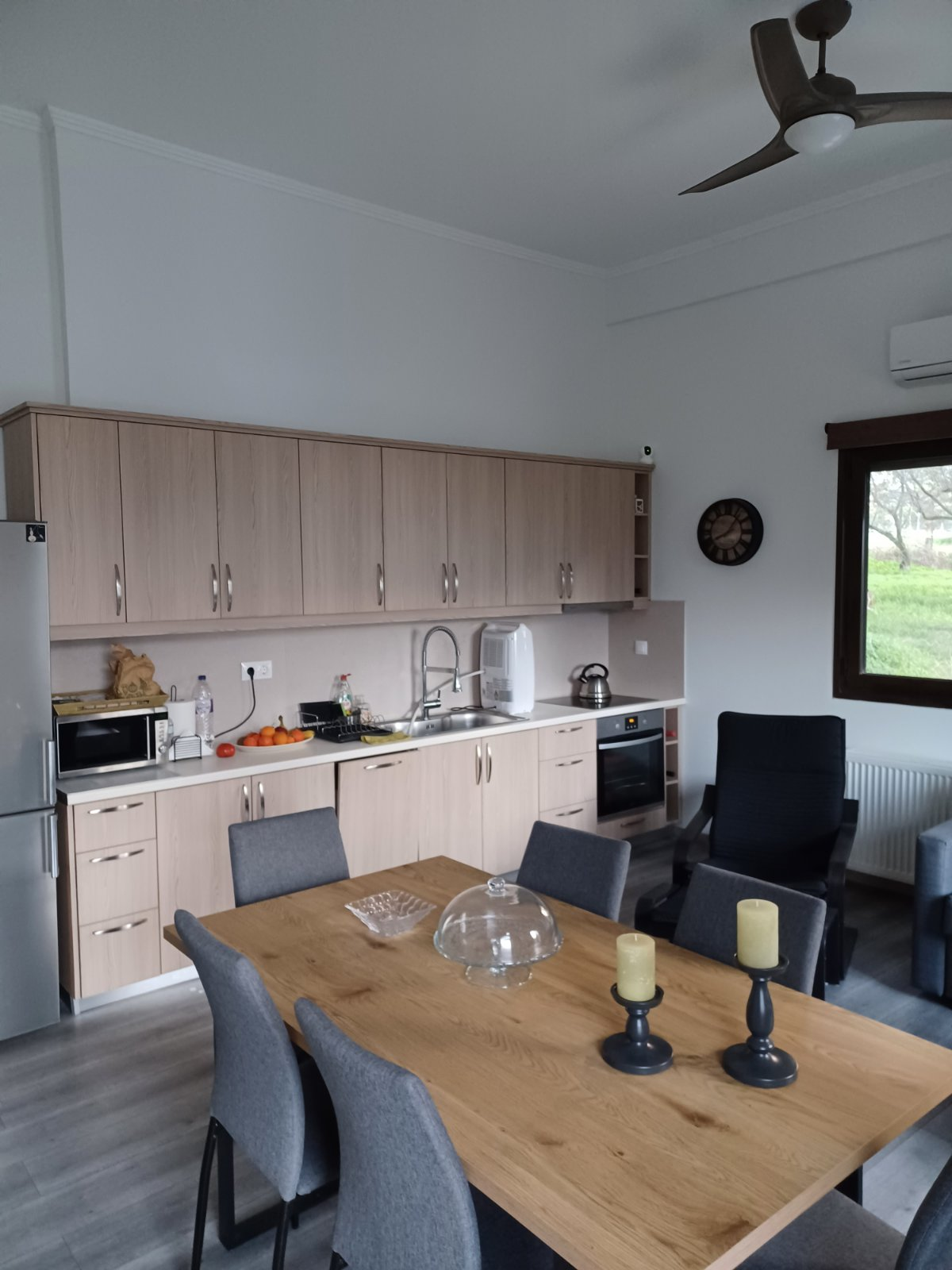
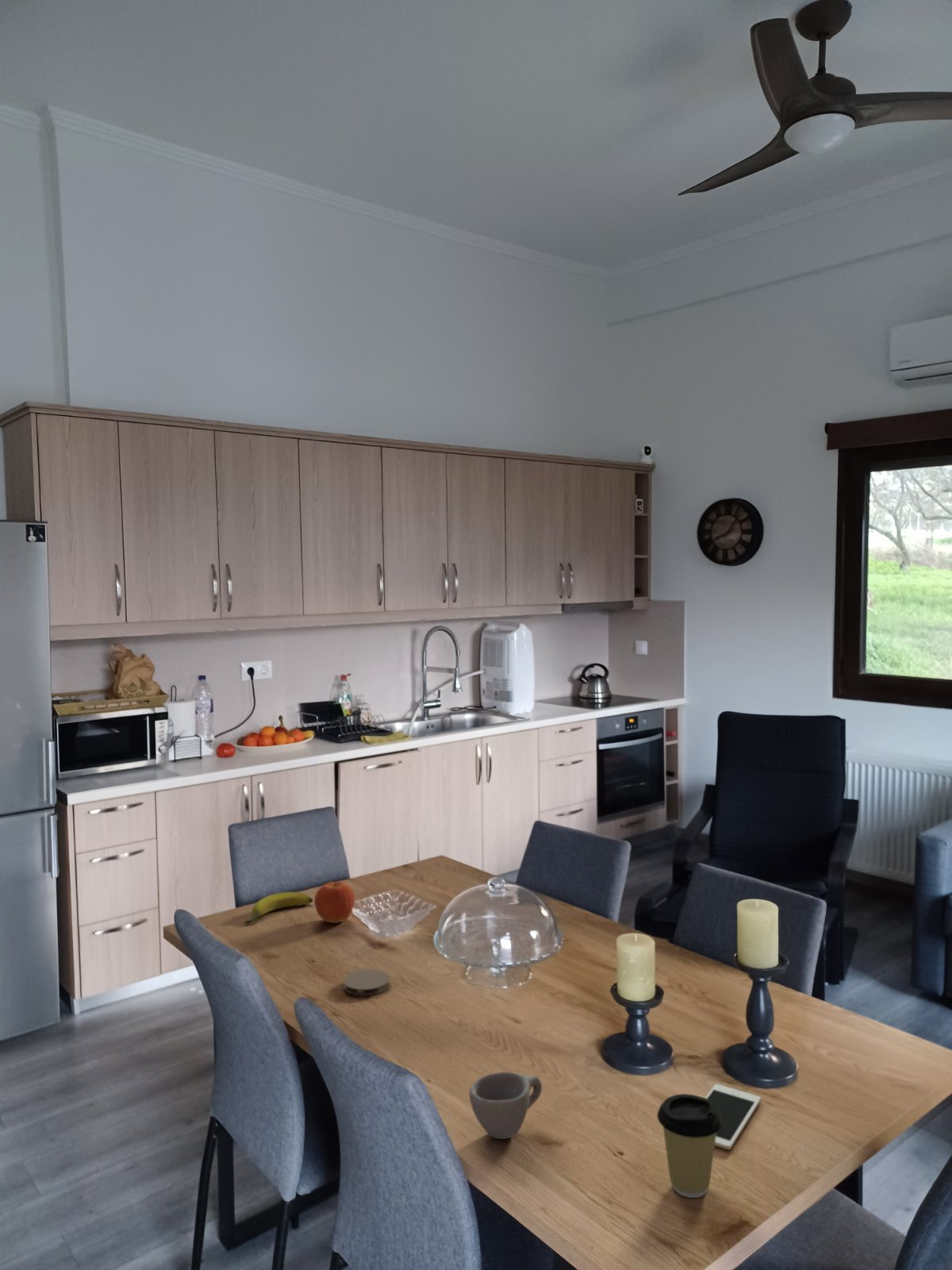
+ coffee cup (689, 1145)
+ cup (507, 1105)
+ coaster (367, 982)
+ fruit (334, 902)
+ banana (275, 904)
+ cell phone (722, 1114)
